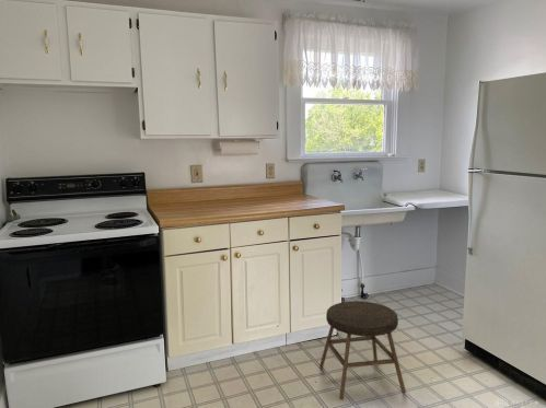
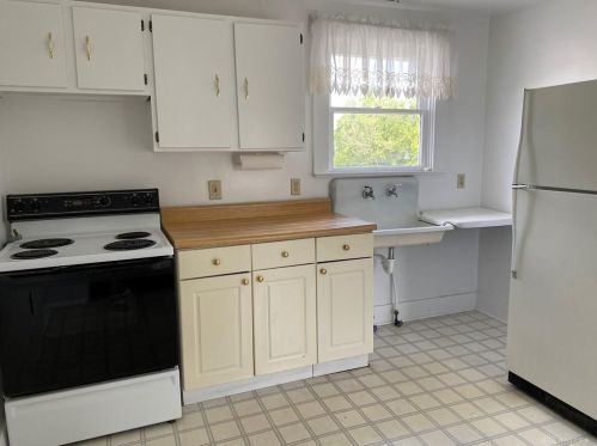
- stool (361, 340)
